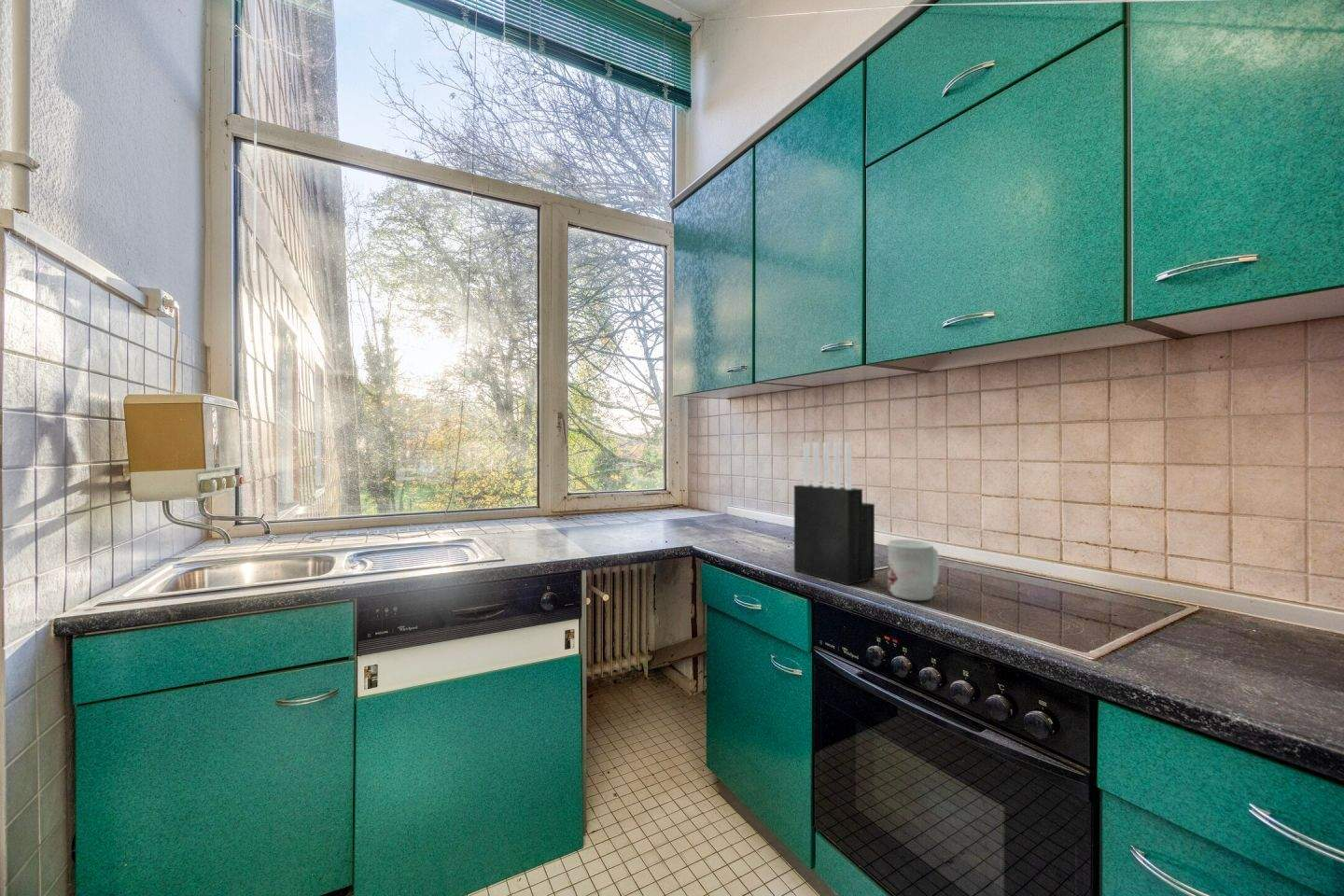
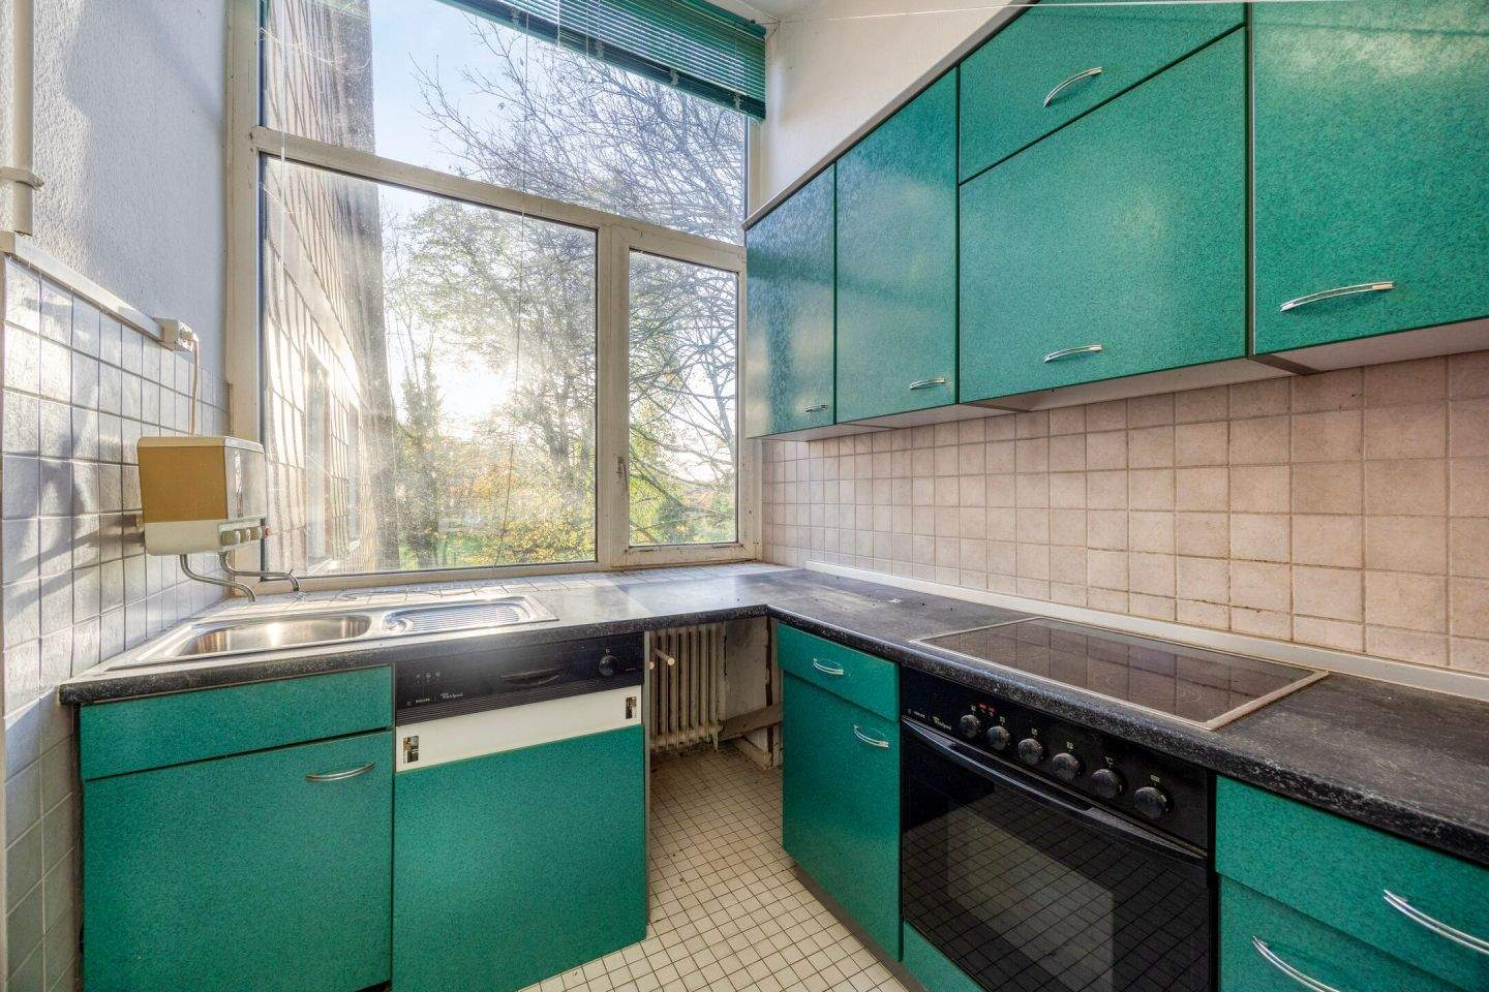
- mug (912, 568)
- knife block (835, 508)
